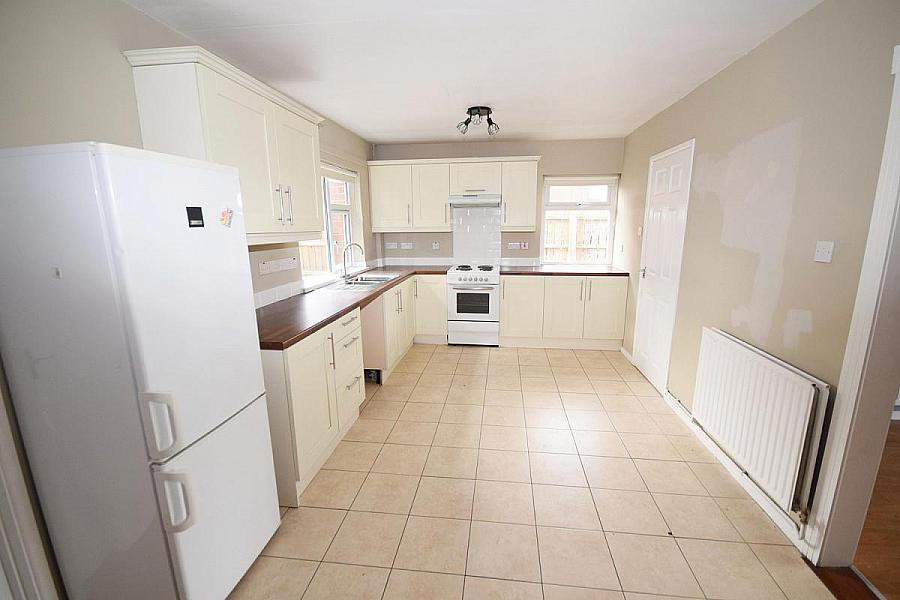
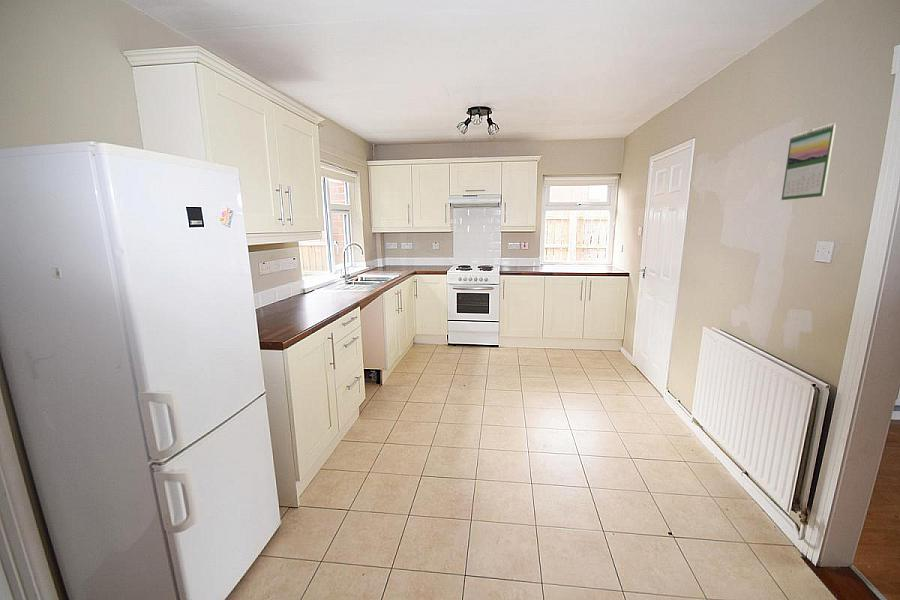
+ calendar (806, 164)
